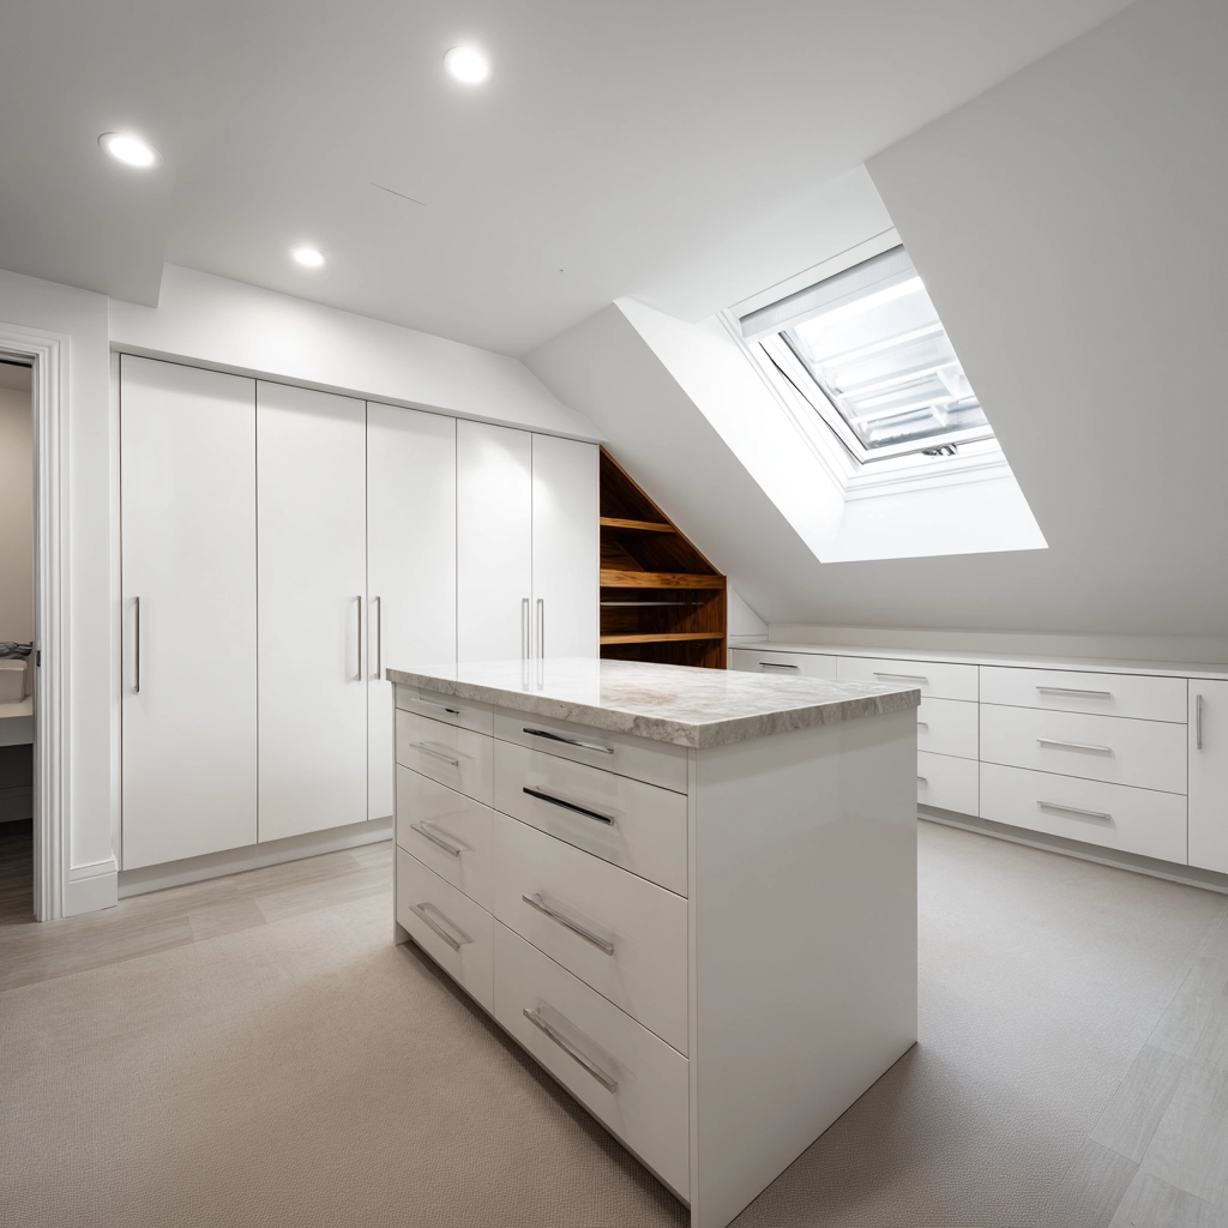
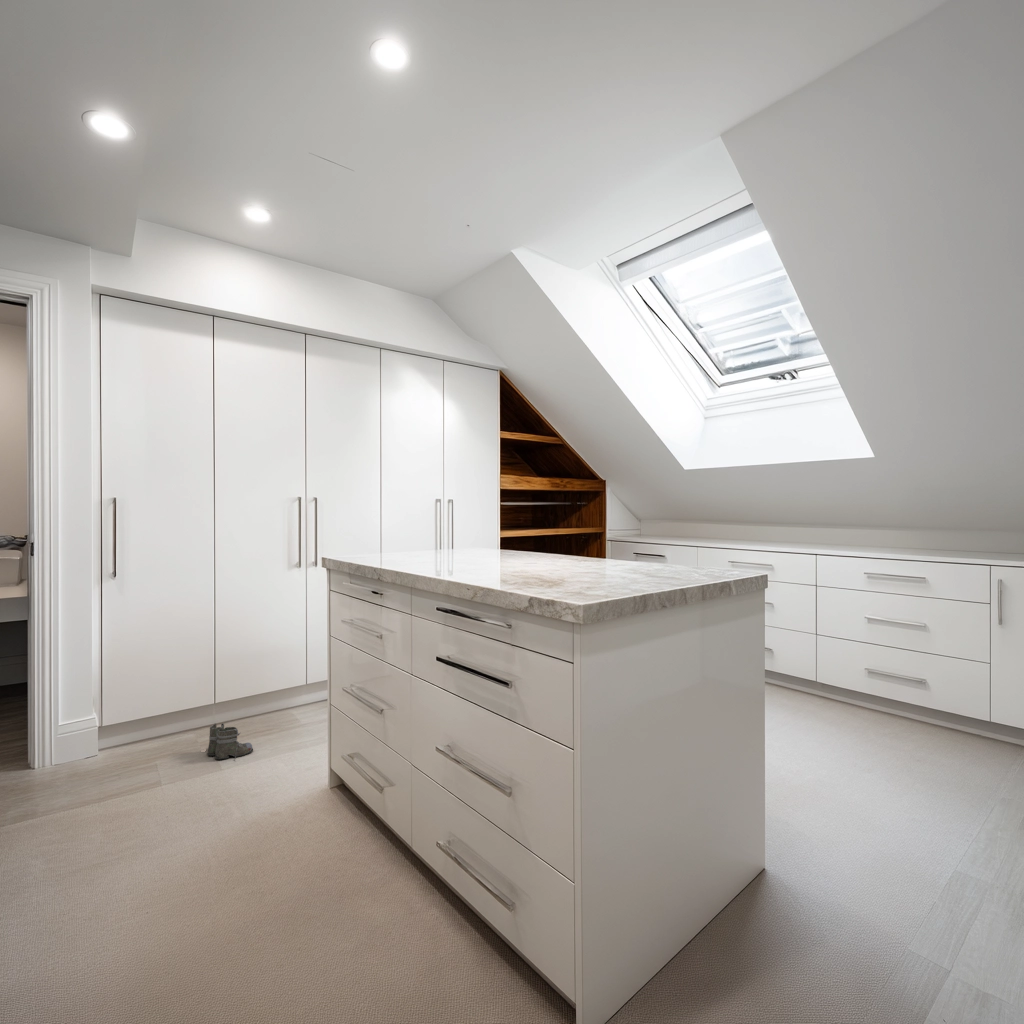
+ boots (228, 738)
